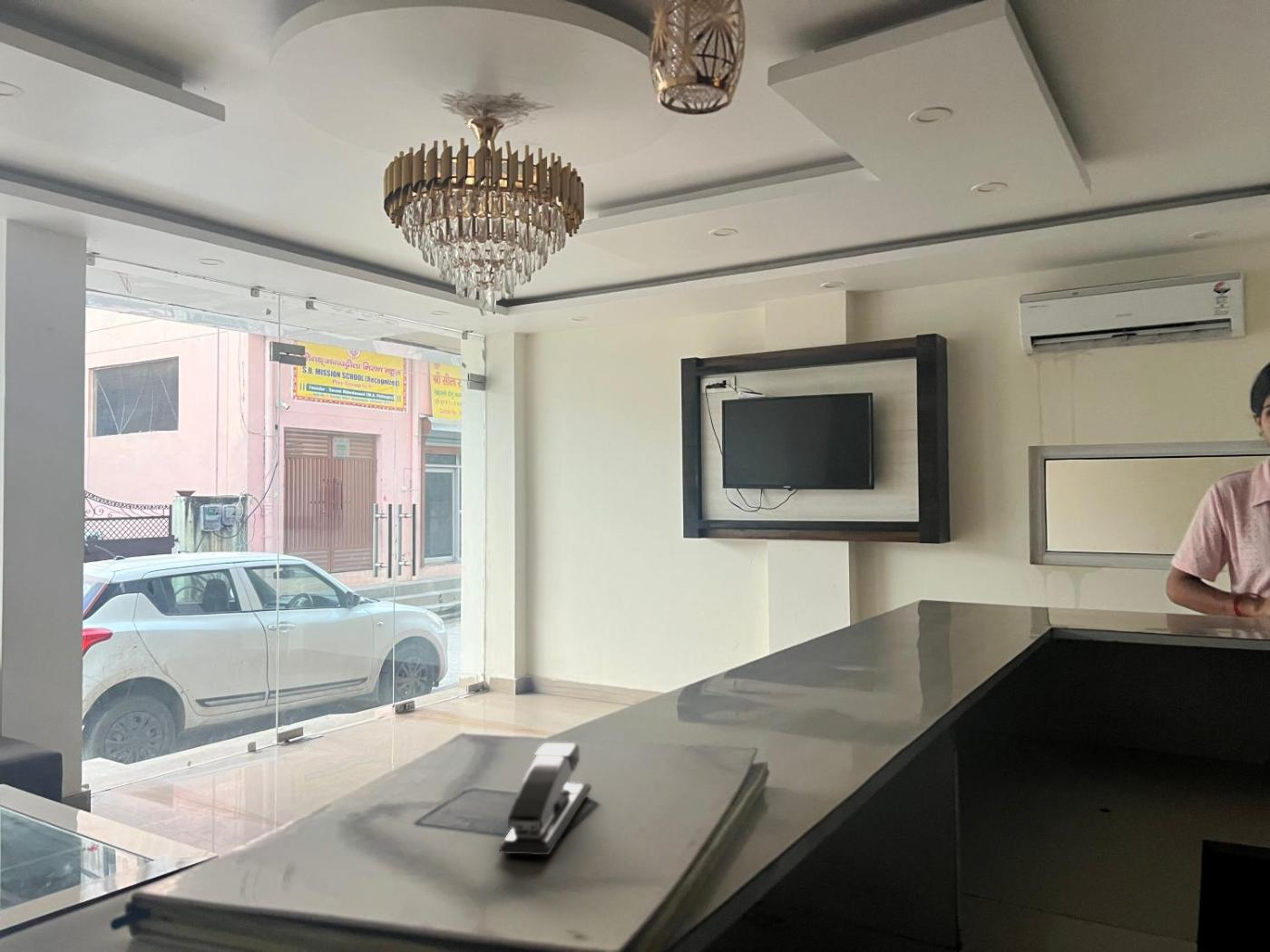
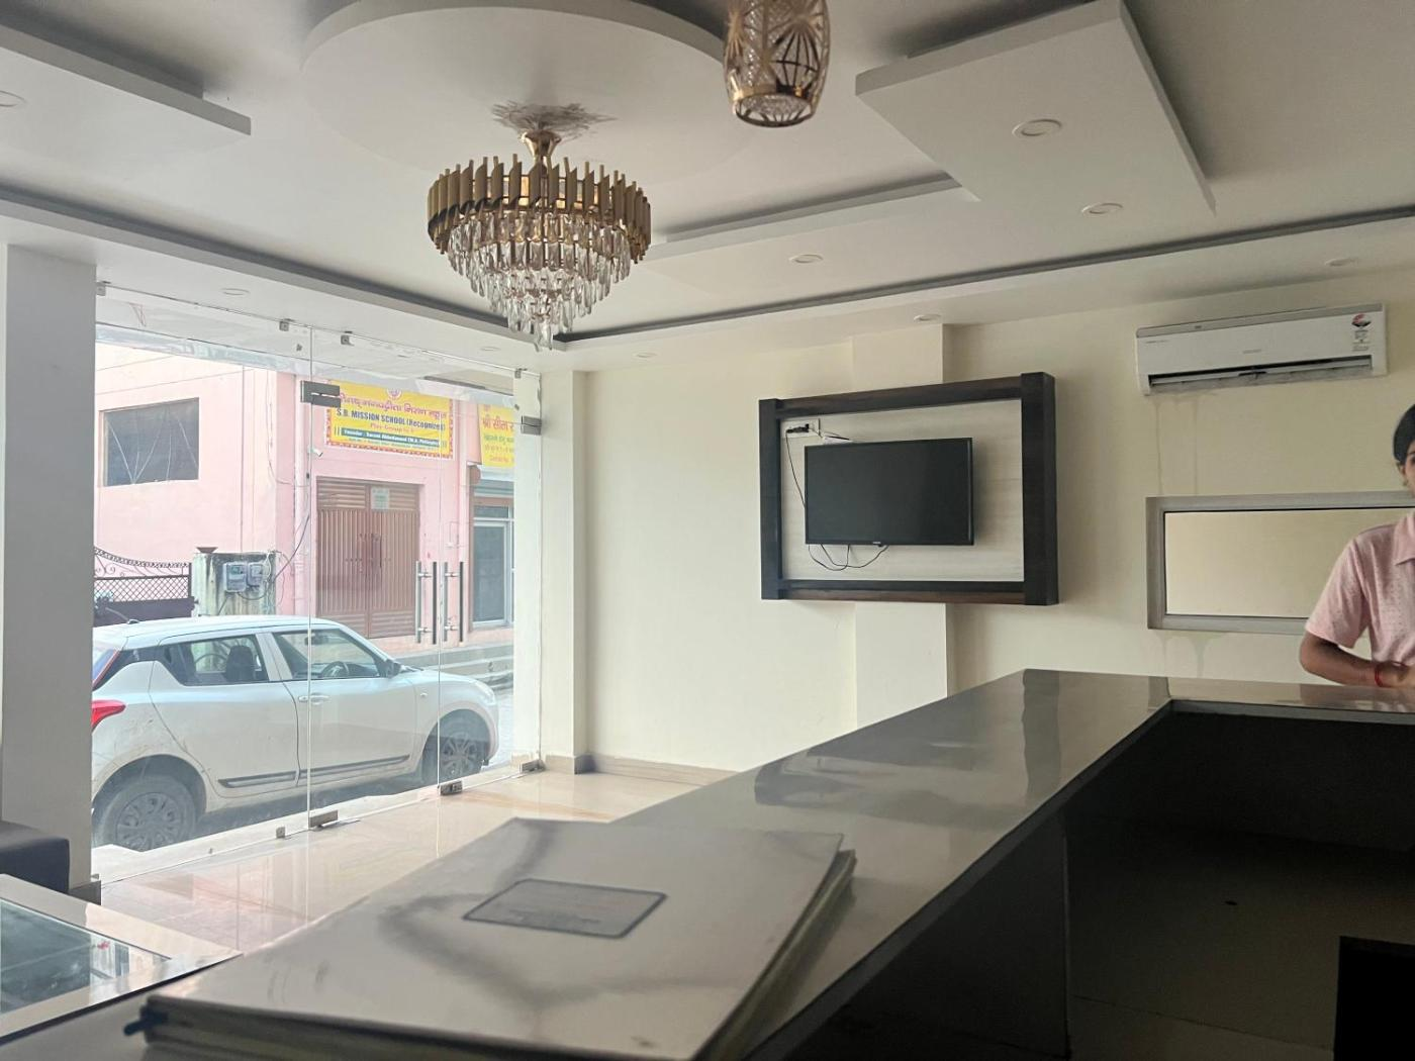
- stapler (547, 789)
